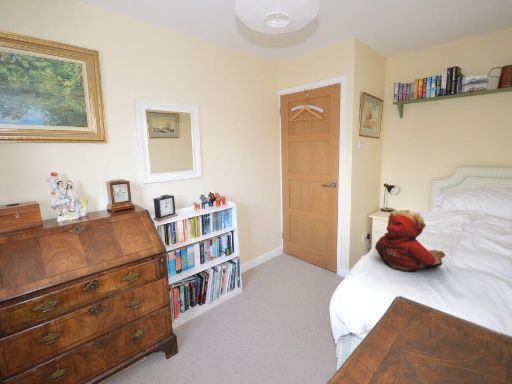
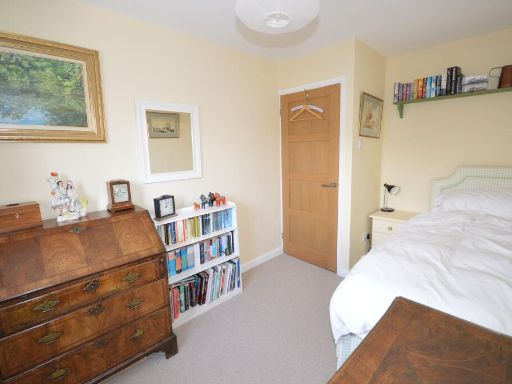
- teddy bear (406, 237)
